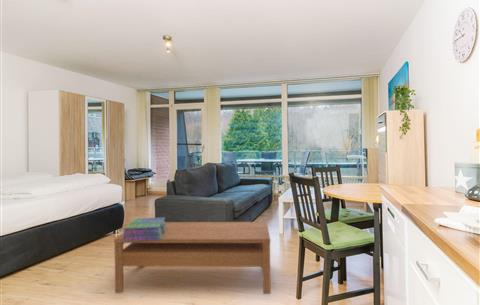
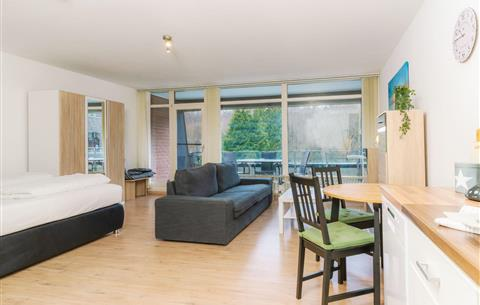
- stack of books (146, 227)
- coffee table (198, 253)
